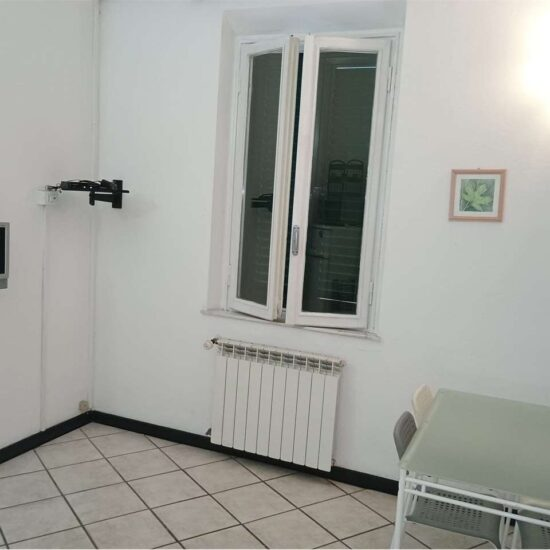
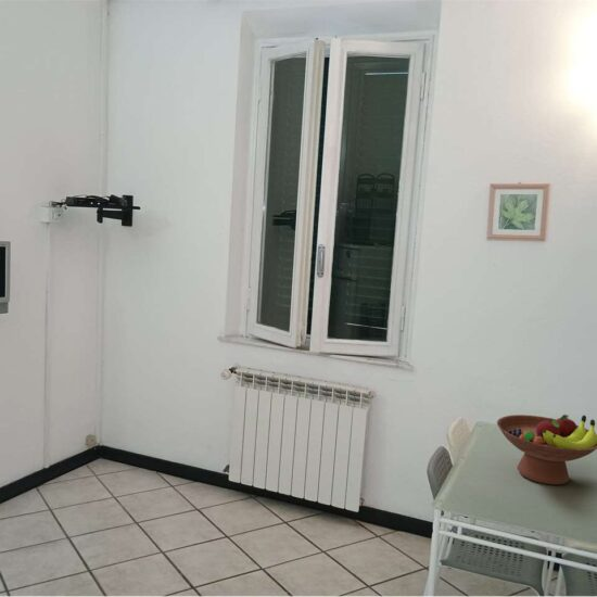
+ fruit bowl (546, 444)
